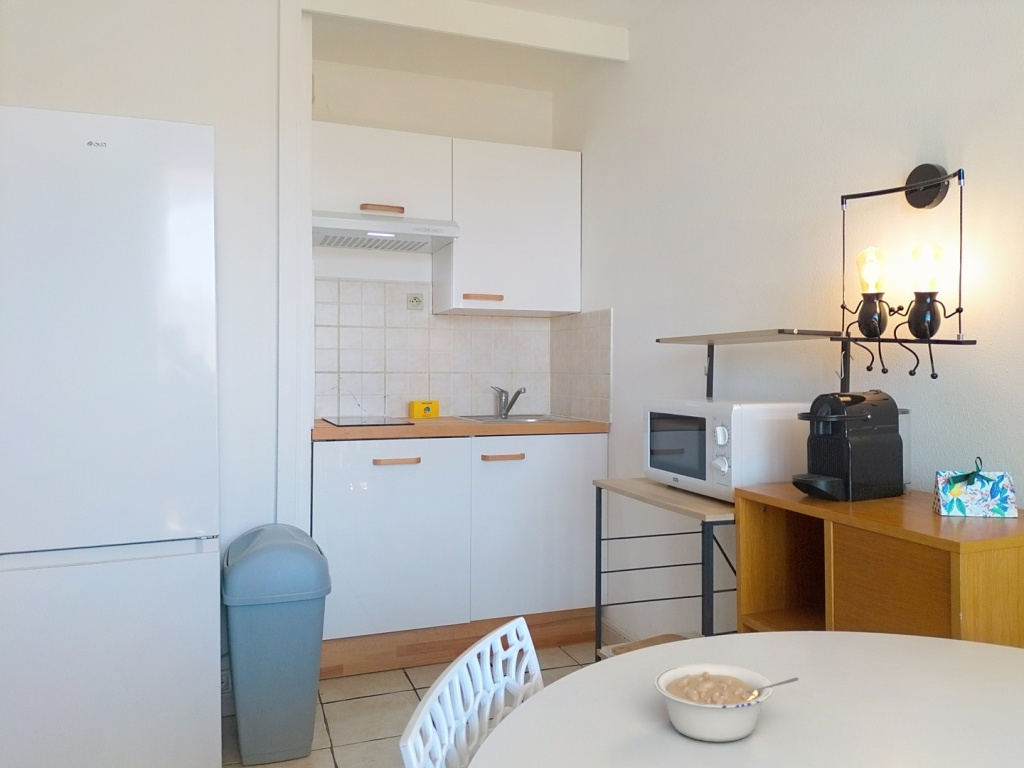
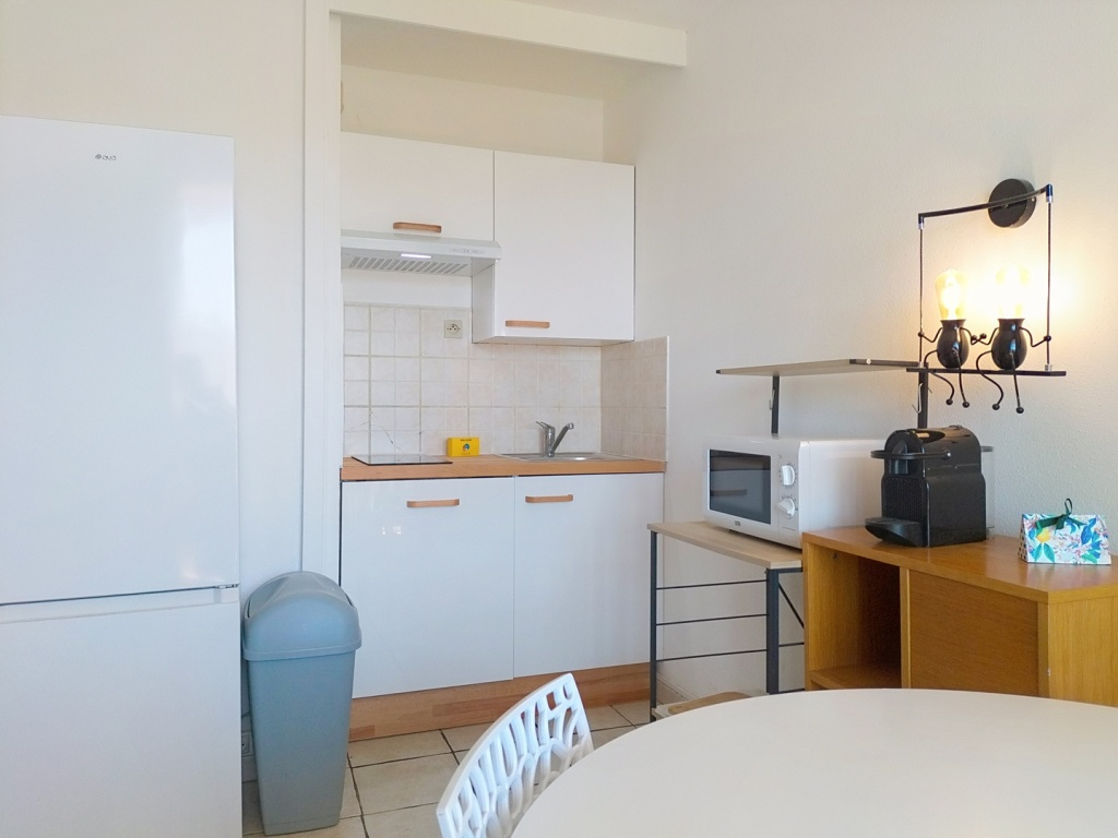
- legume (716, 698)
